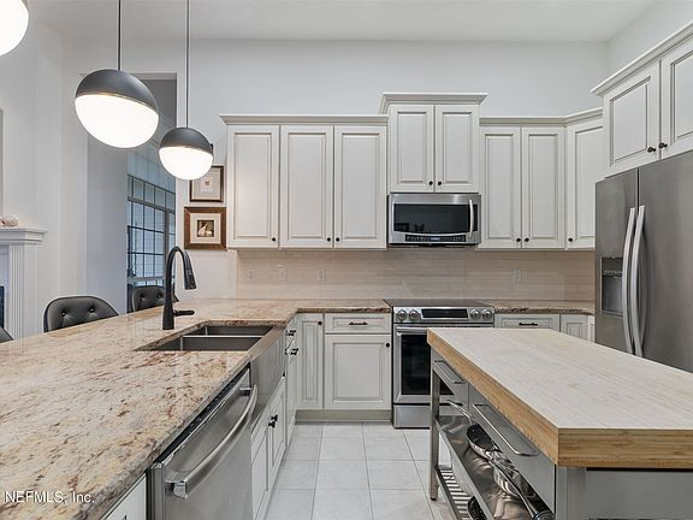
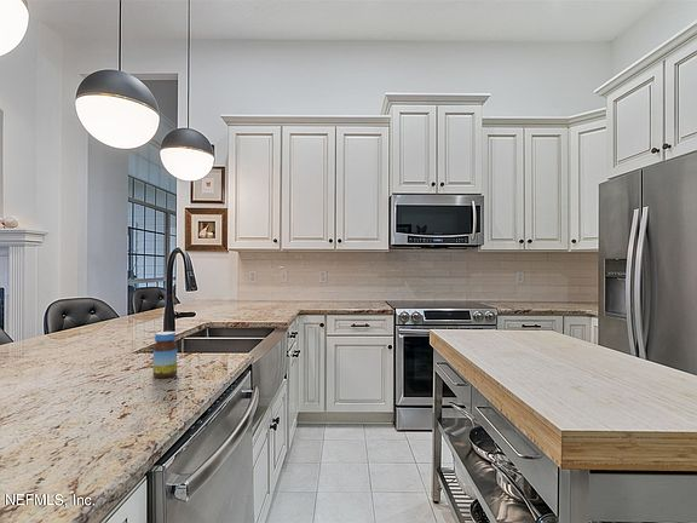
+ jar (165, 354)
